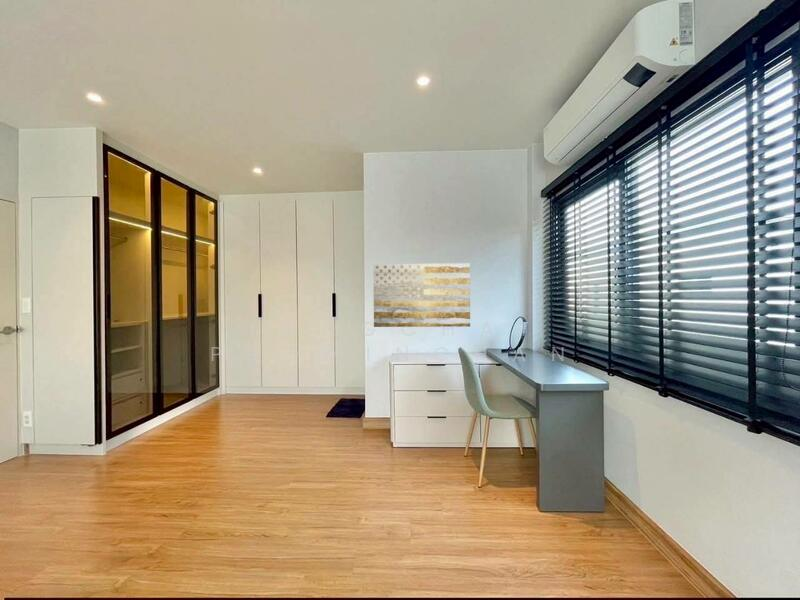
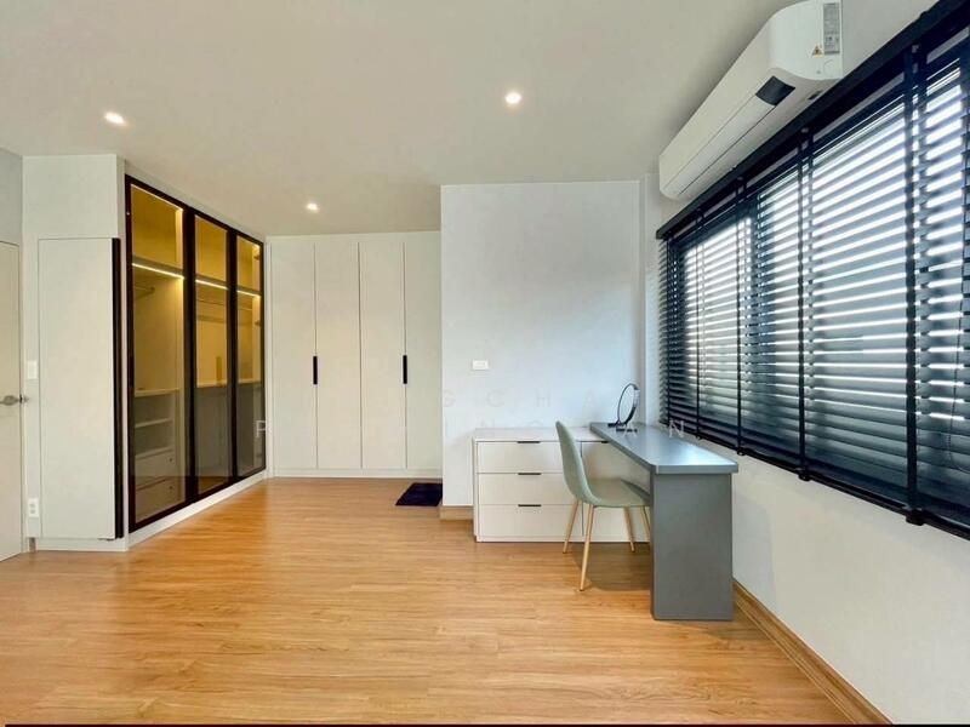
- wall art (421, 295)
